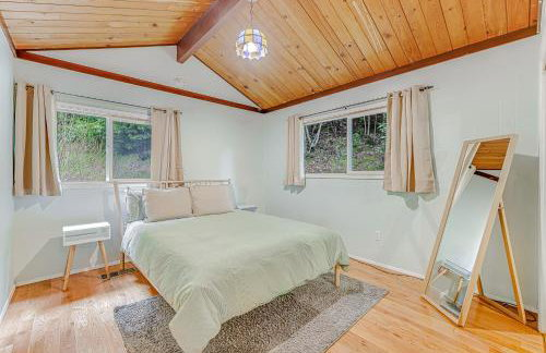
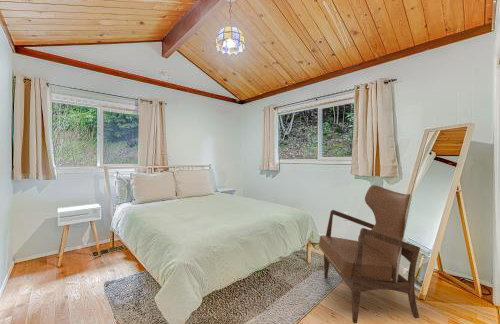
+ armchair (363, 242)
